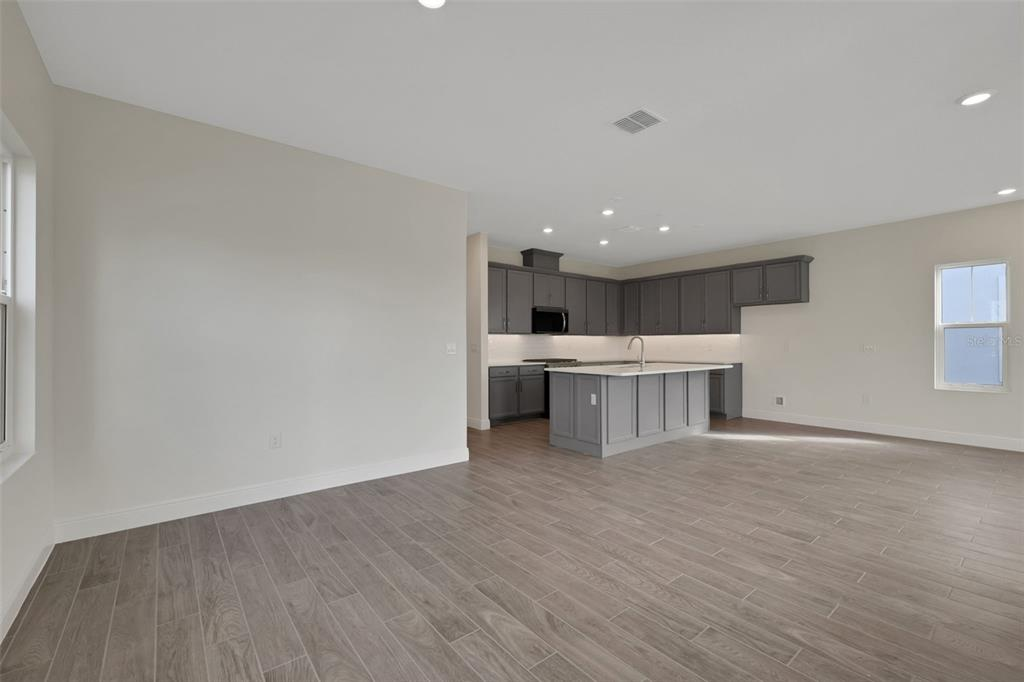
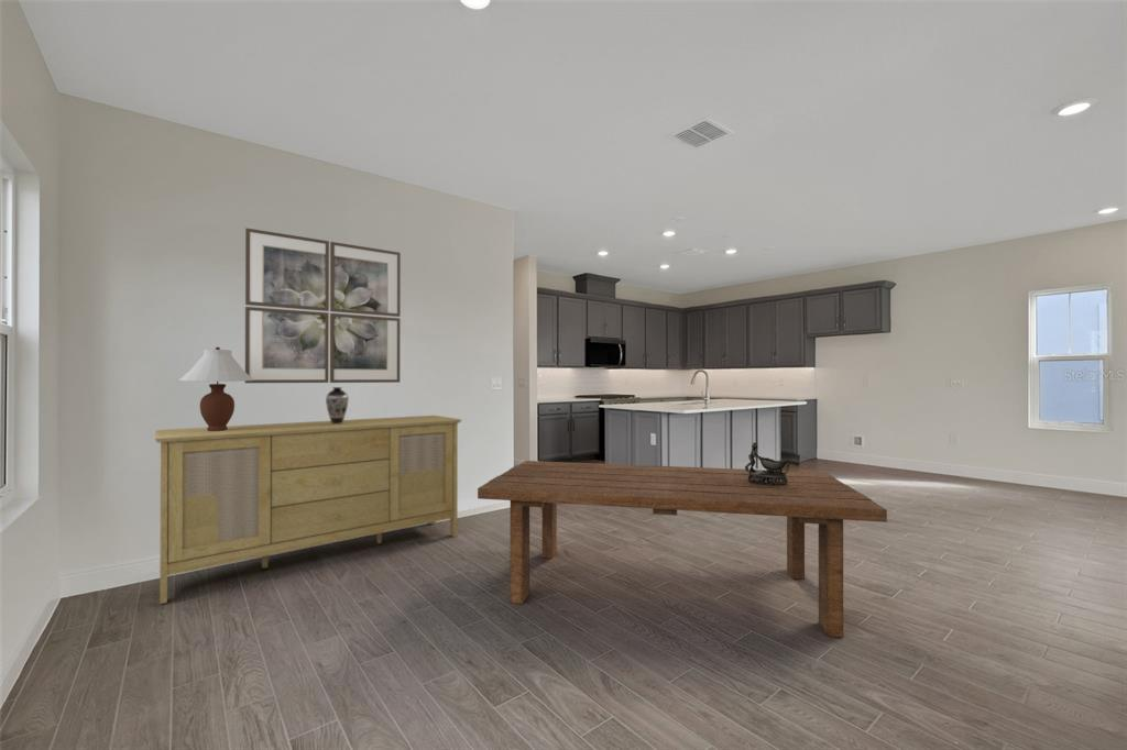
+ sideboard (326, 489)
+ table lamp (217, 388)
+ wall art (328, 310)
+ decorative vase (337, 405)
+ decorative bowl (772, 462)
+ dining table (665, 514)
